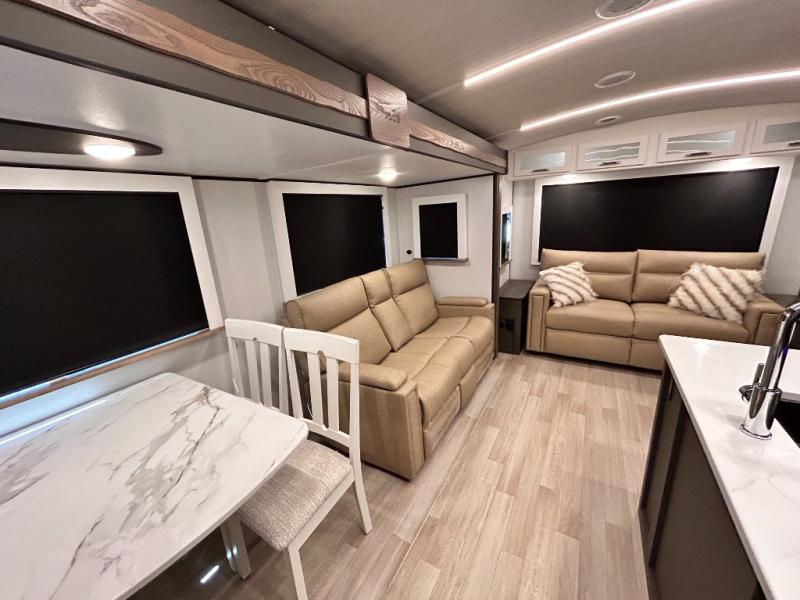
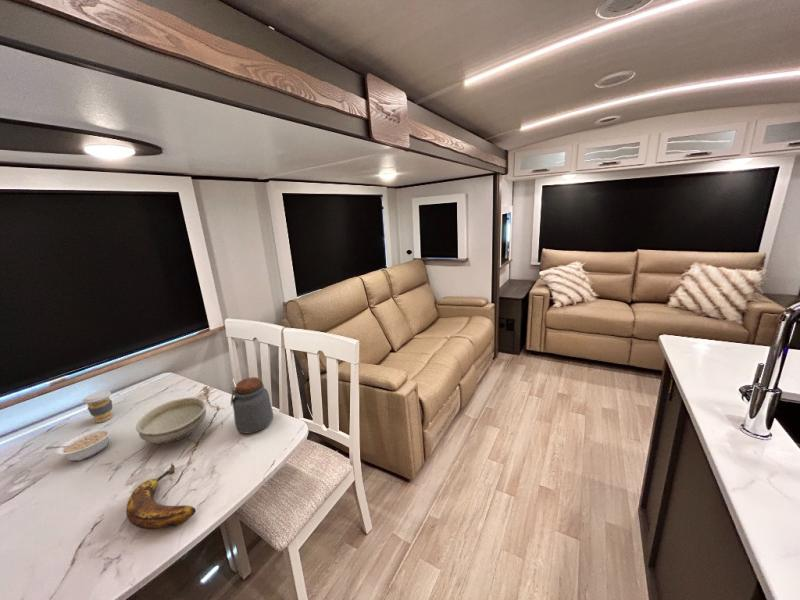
+ bowl (175, 423)
+ banana (160, 504)
+ jar (251, 403)
+ coffee cup (100, 406)
+ legume (84, 445)
